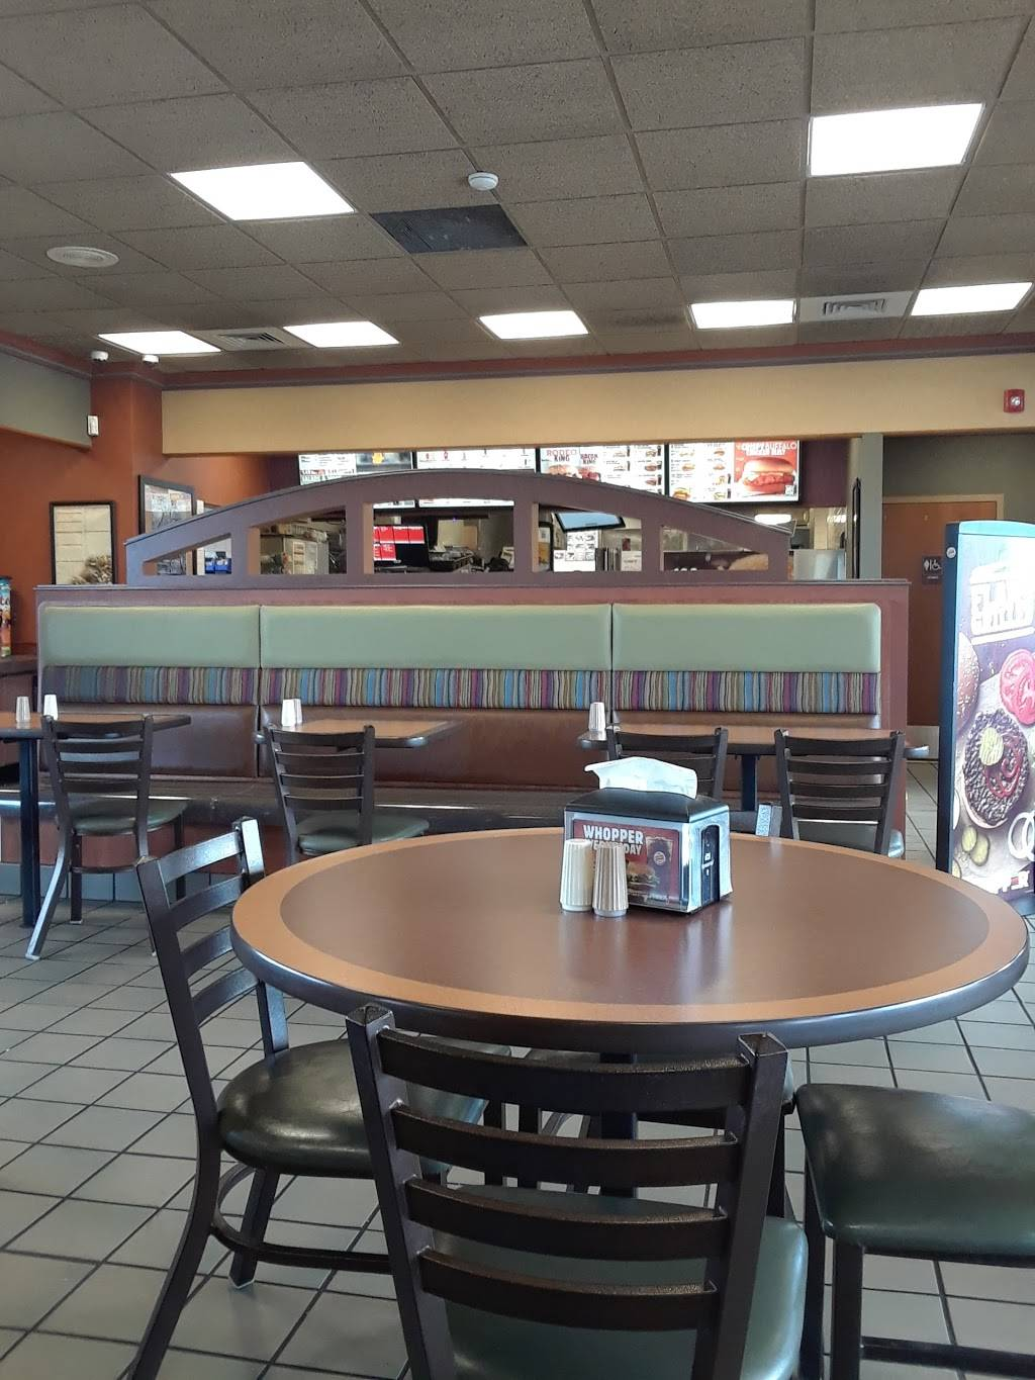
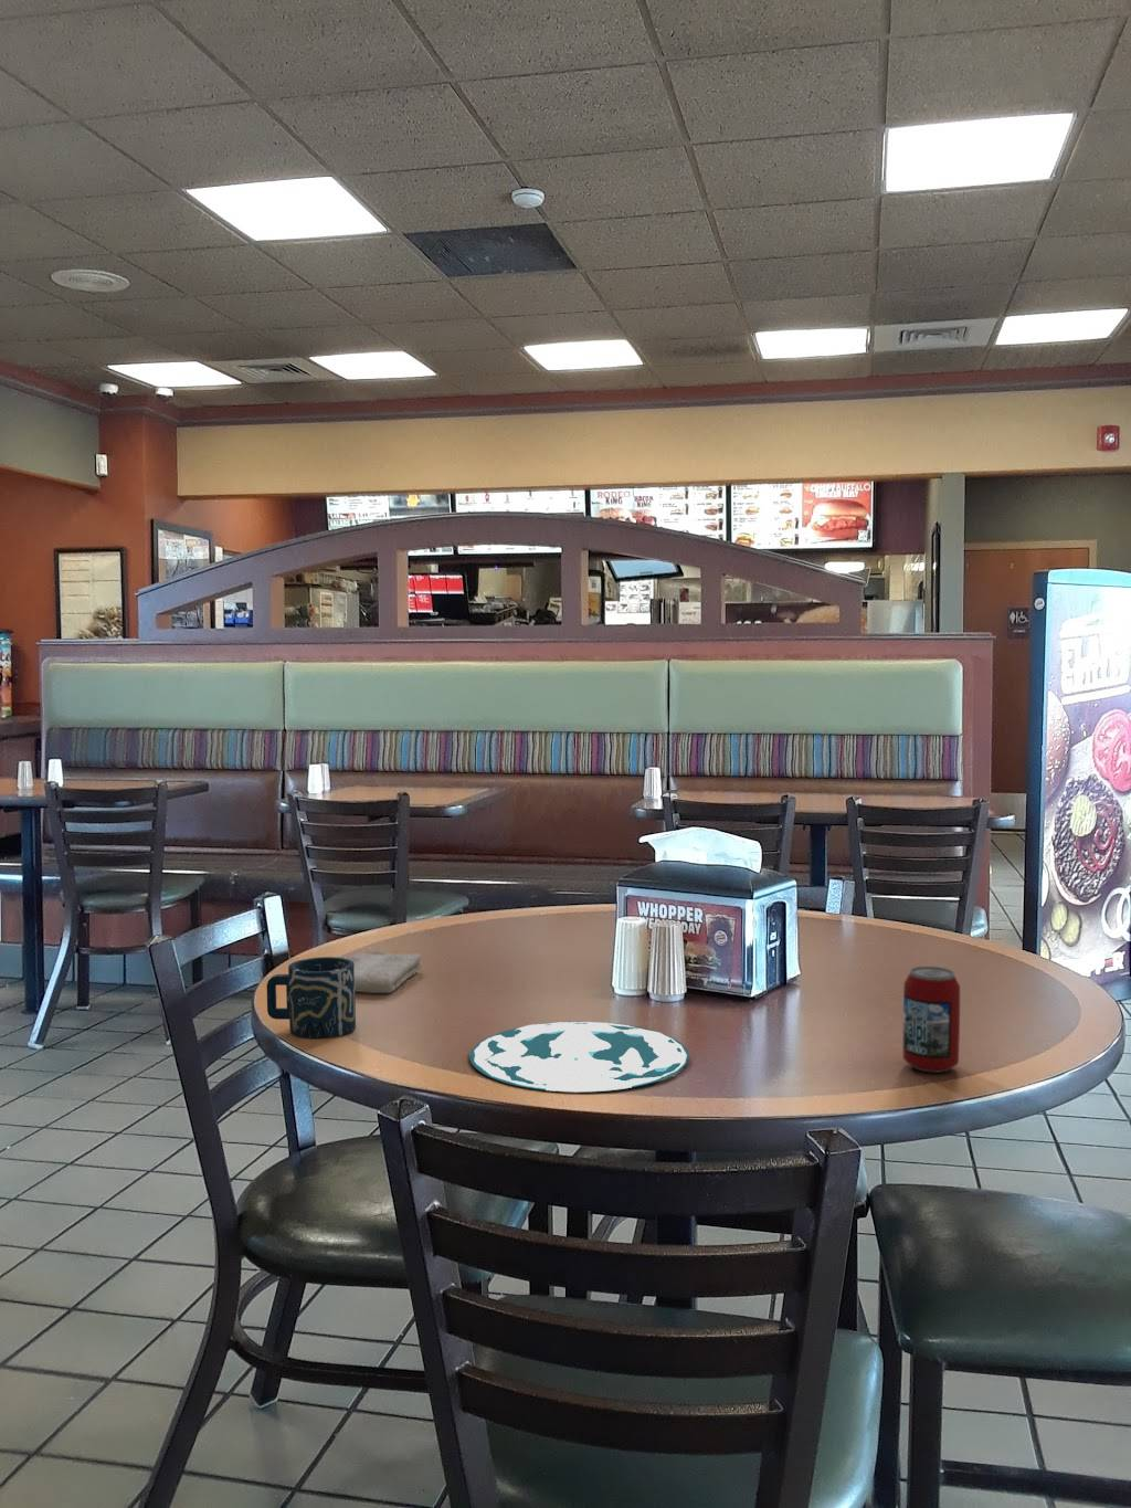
+ plate (579, 1045)
+ beverage can (931, 1018)
+ cup (310, 997)
+ washcloth (373, 970)
